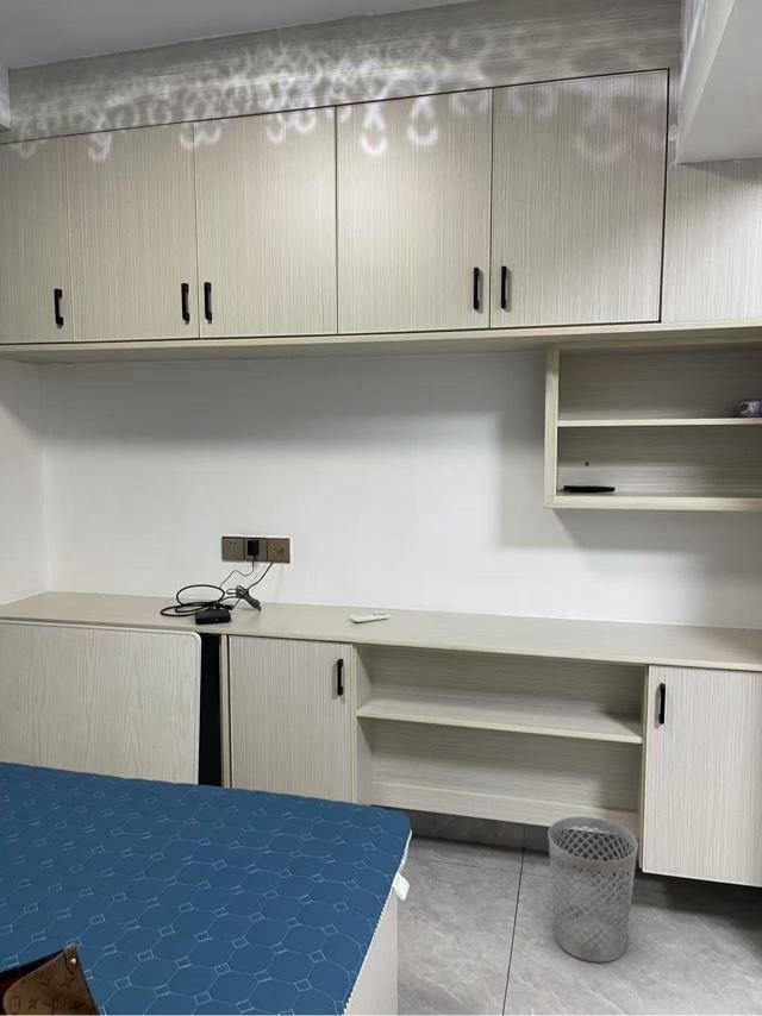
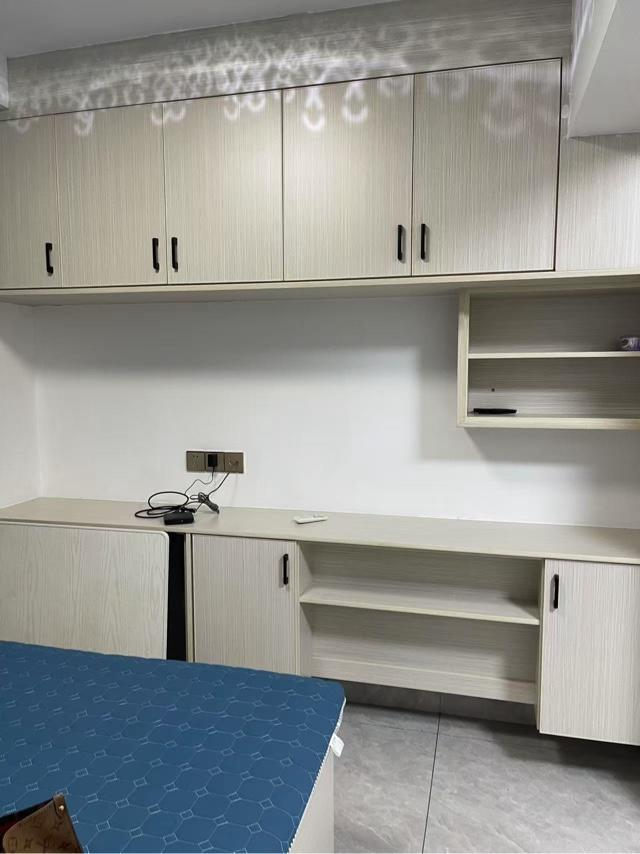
- wastebasket (591, 888)
